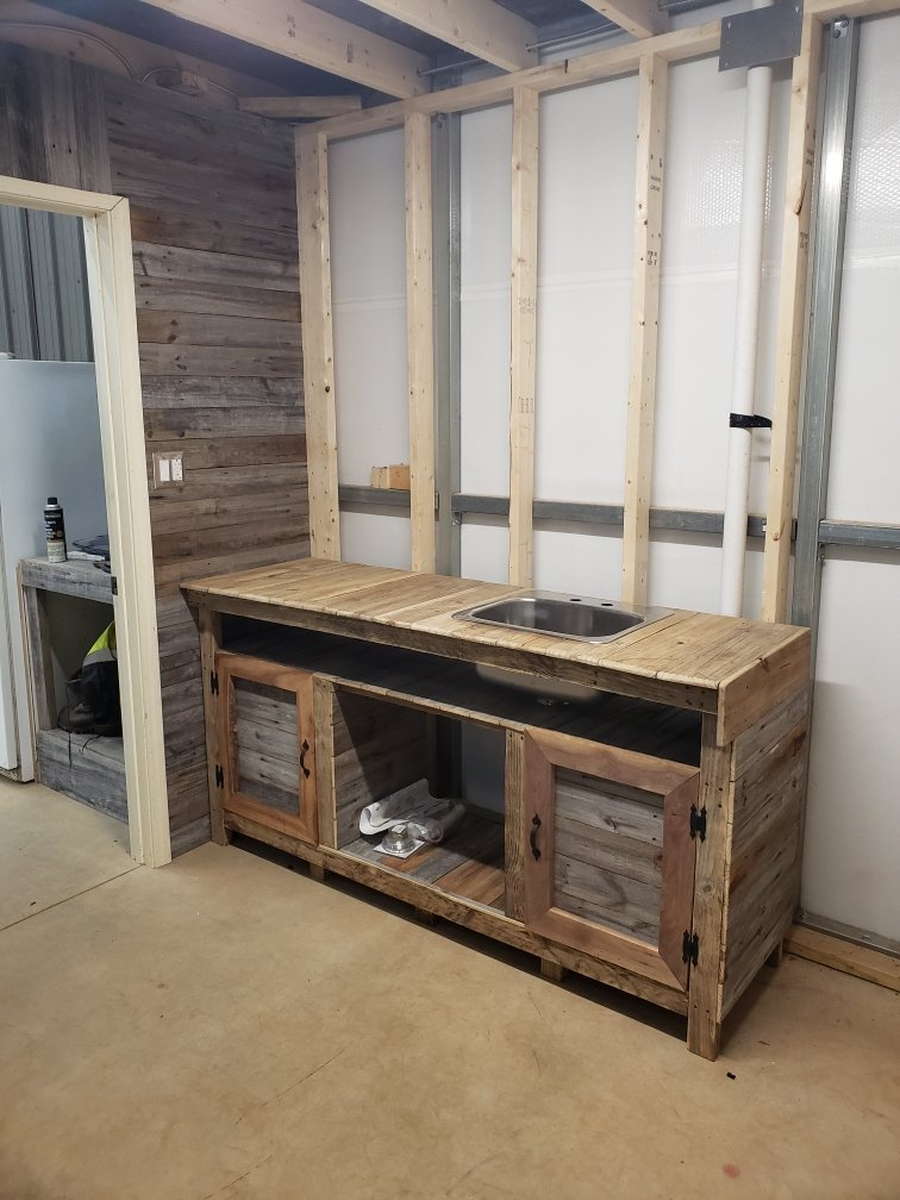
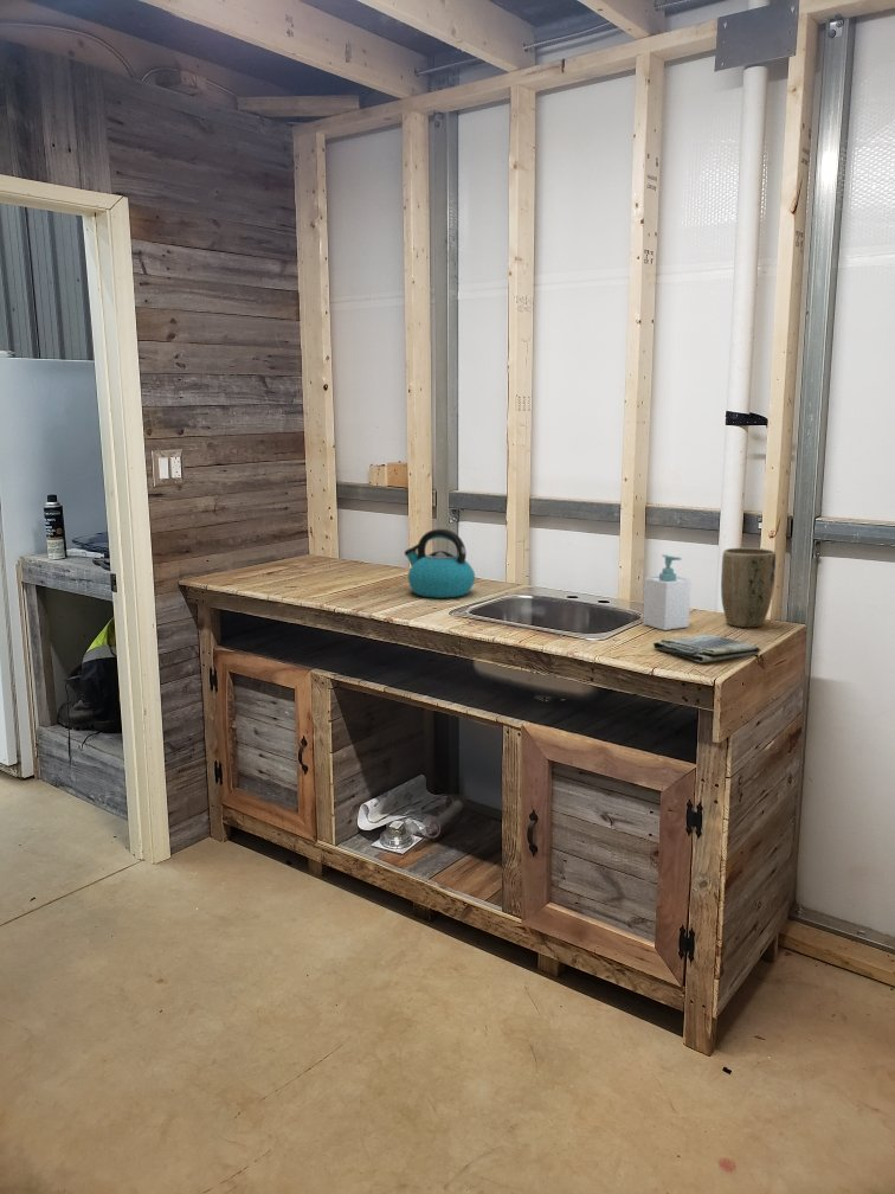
+ plant pot (747, 588)
+ dish towel (704, 644)
+ kettle (437, 560)
+ soap bottle (667, 590)
